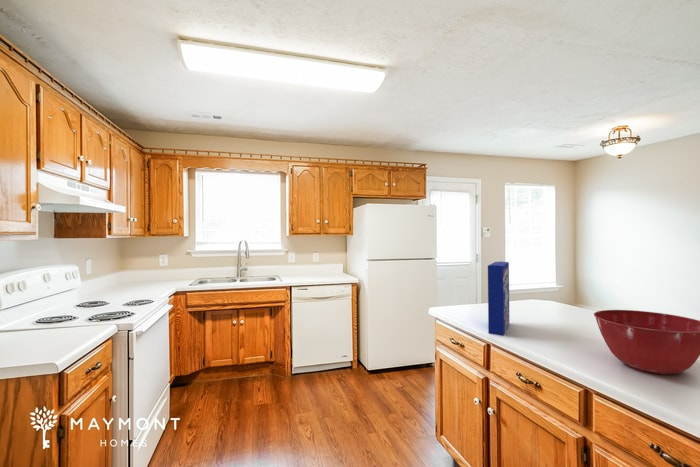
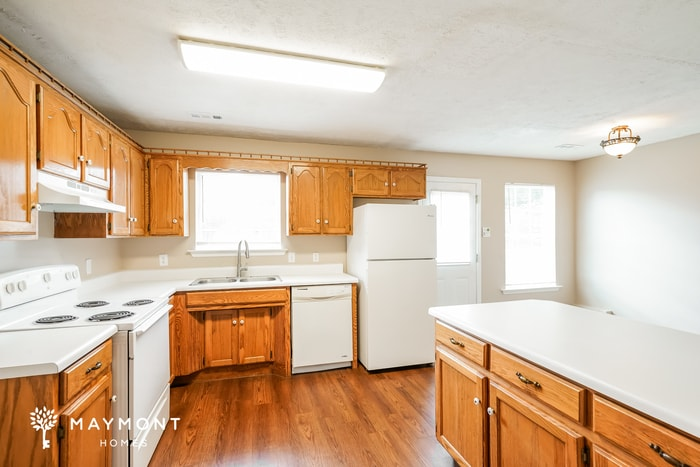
- mixing bowl (648, 342)
- cereal box (499, 295)
